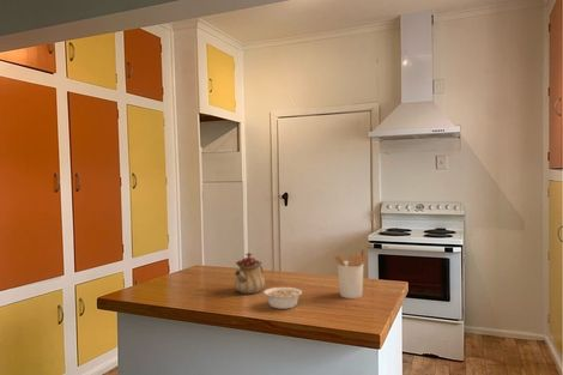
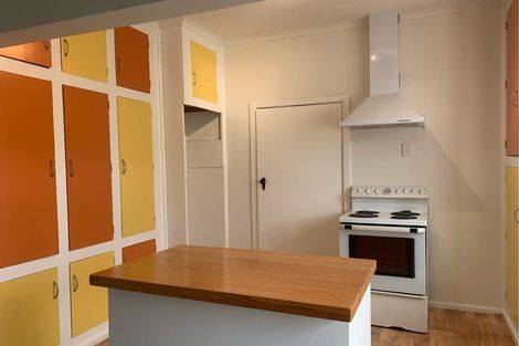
- utensil holder (353, 272)
- teapot (250, 271)
- legume (284, 297)
